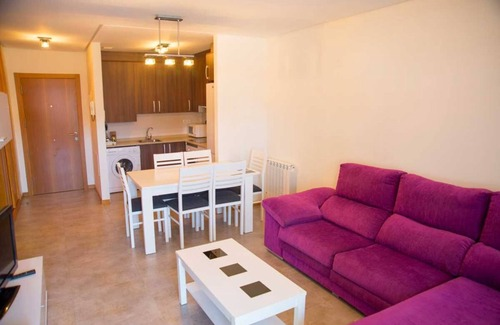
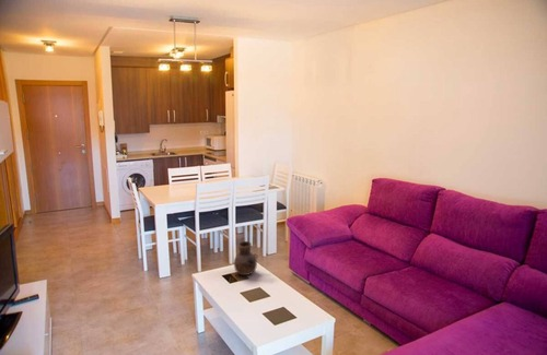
+ vase (245, 258)
